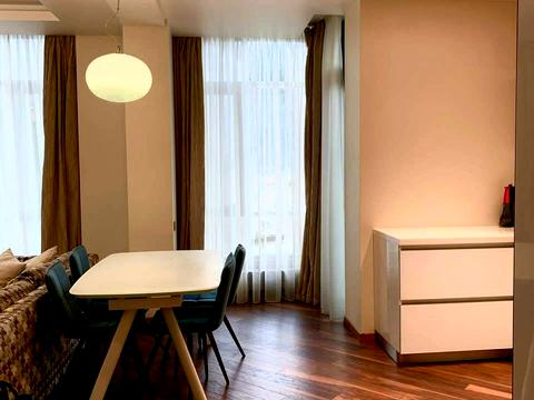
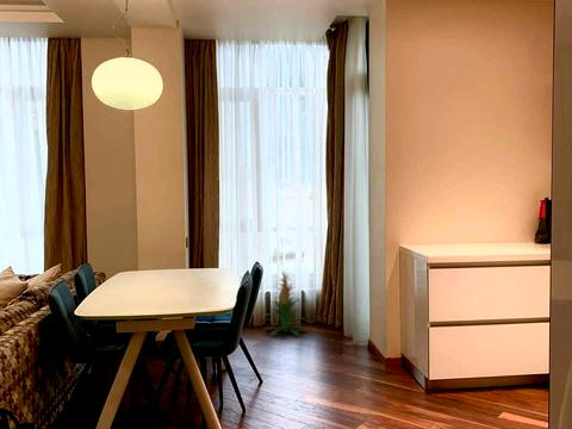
+ indoor plant (285, 299)
